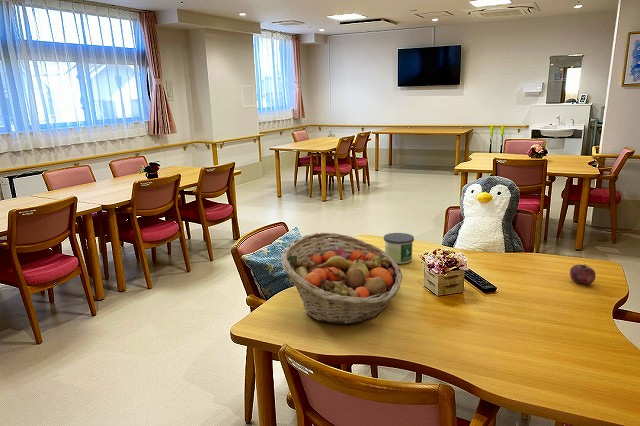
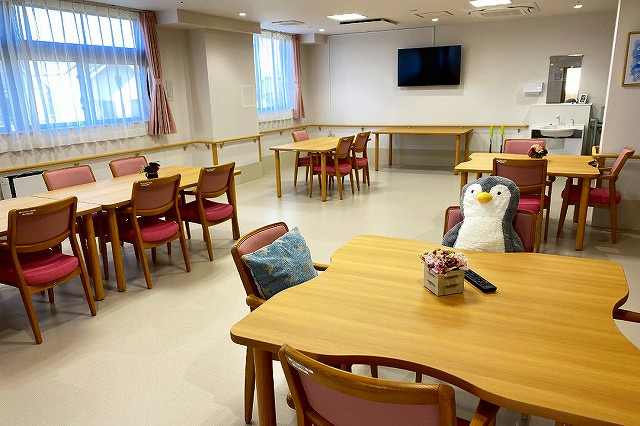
- apple (582, 273)
- fruit basket (343, 274)
- candle (398, 248)
